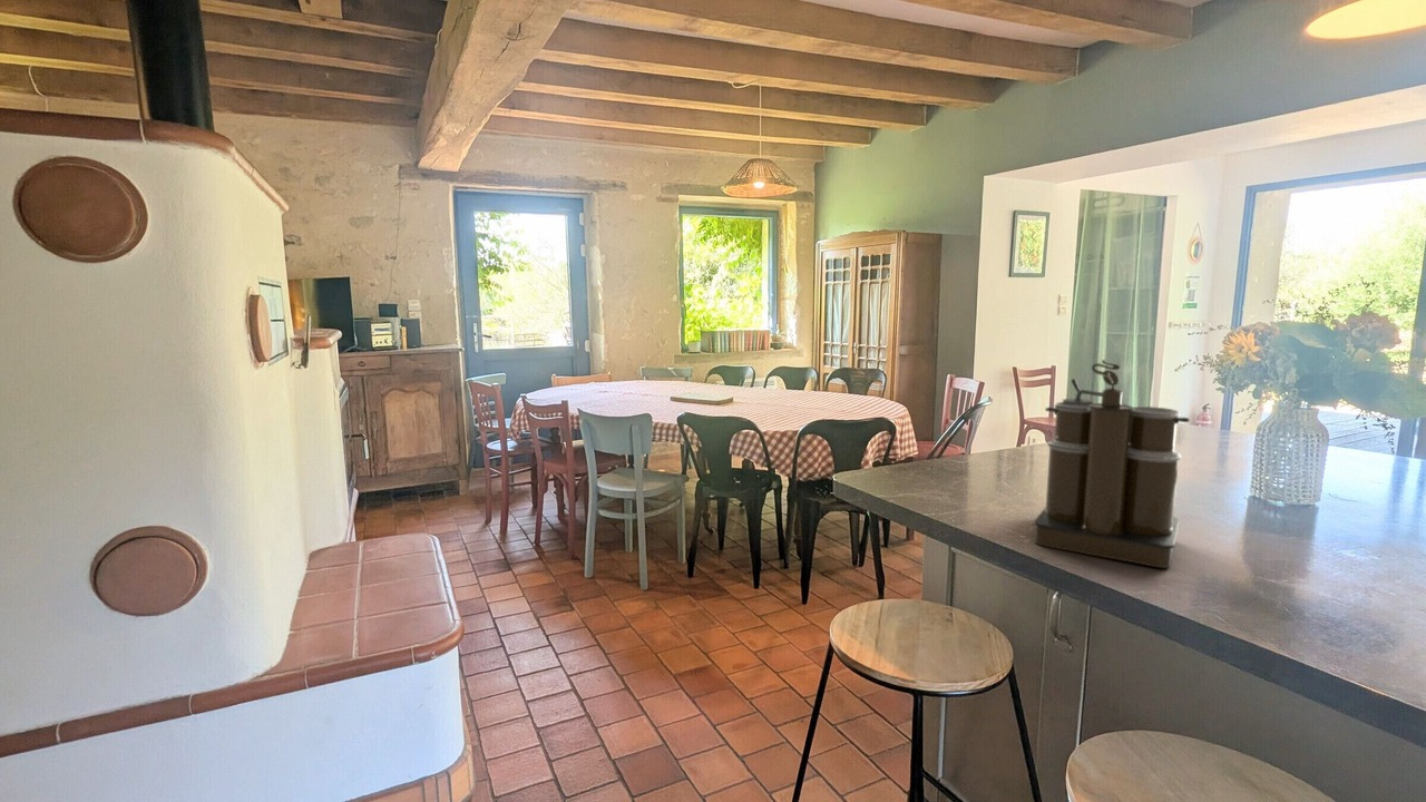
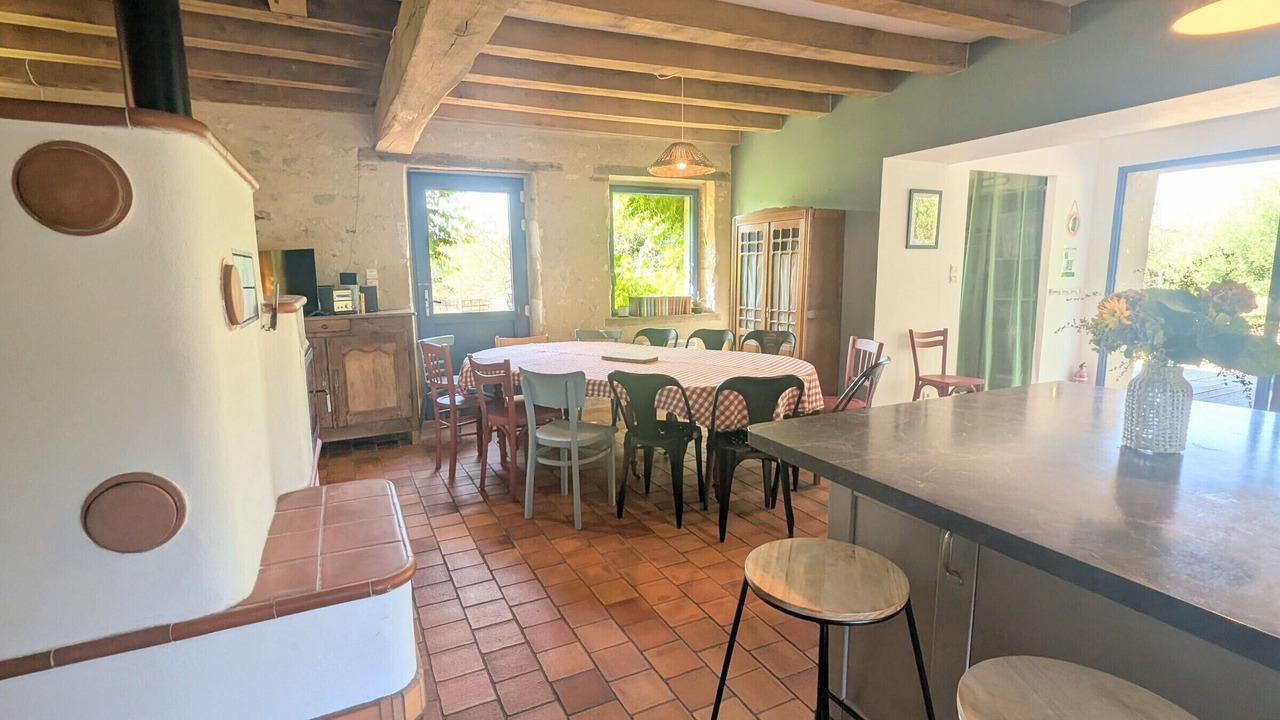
- coffee maker (1111, 450)
